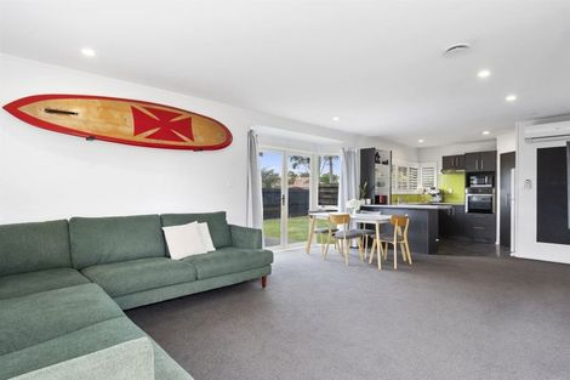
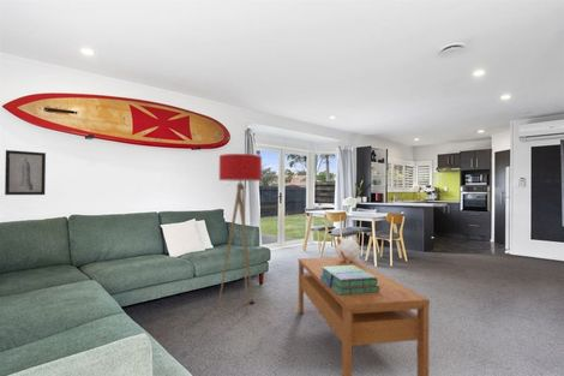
+ wall art (25, 173)
+ decorative sphere (347, 249)
+ stack of books (347, 277)
+ floor lamp (239, 231)
+ coffee table (348, 306)
